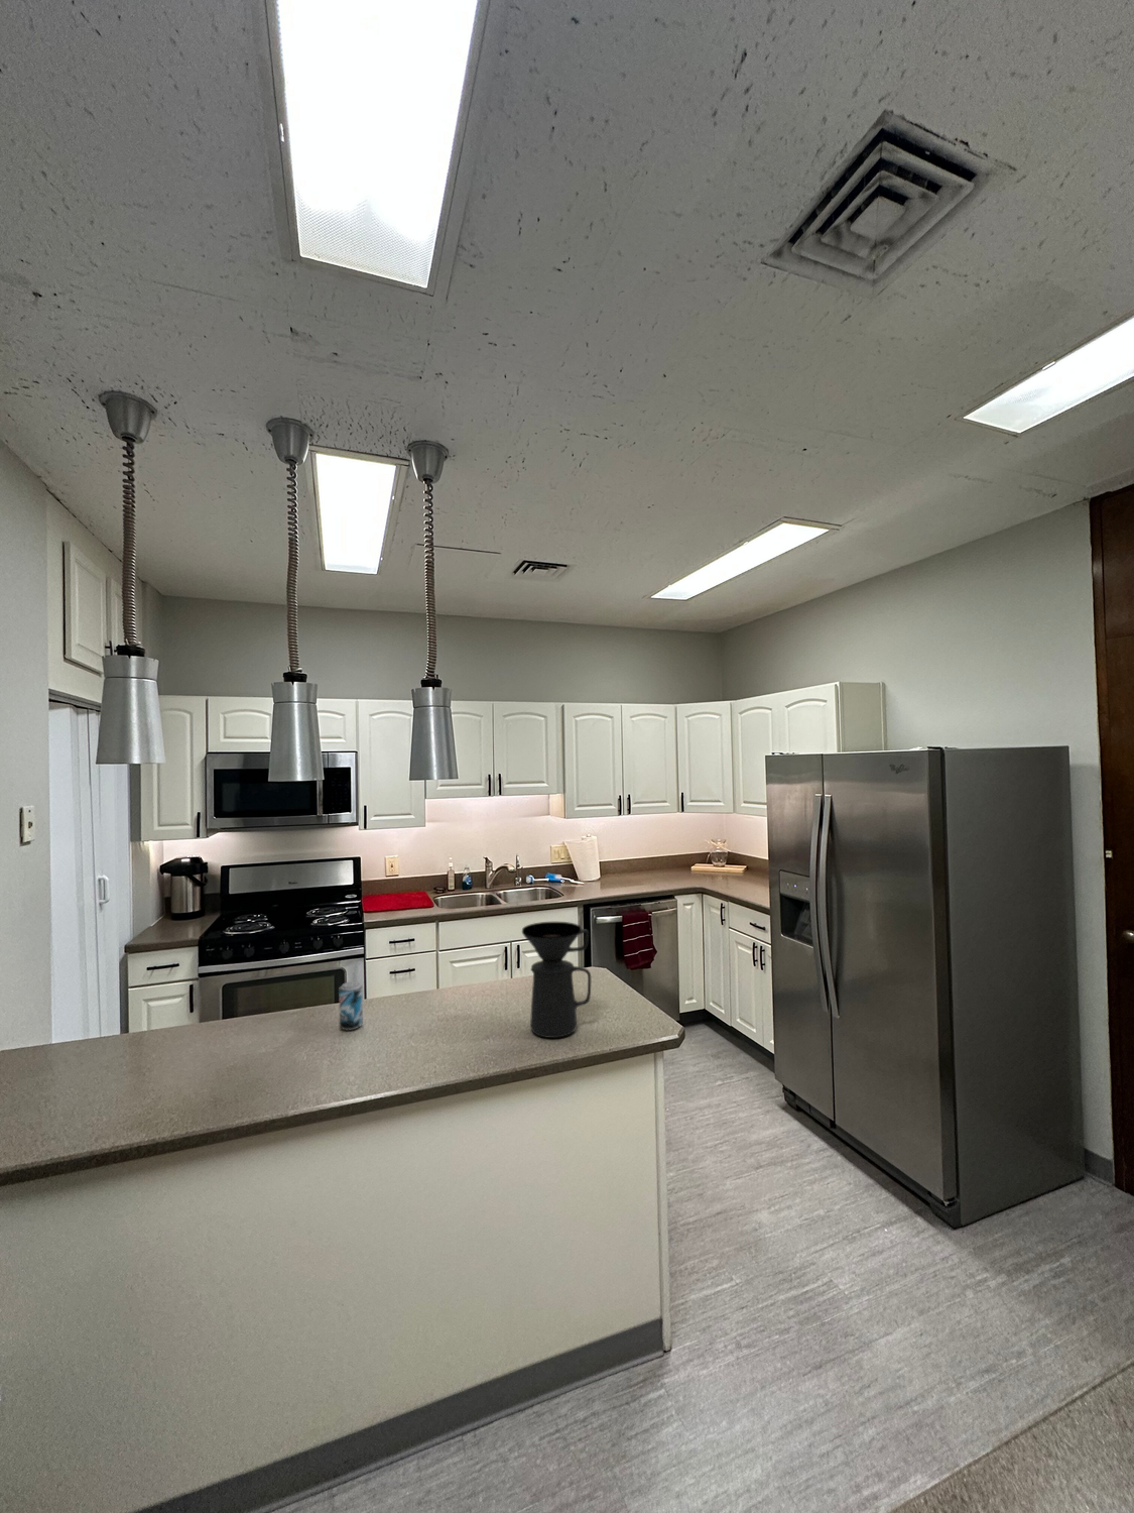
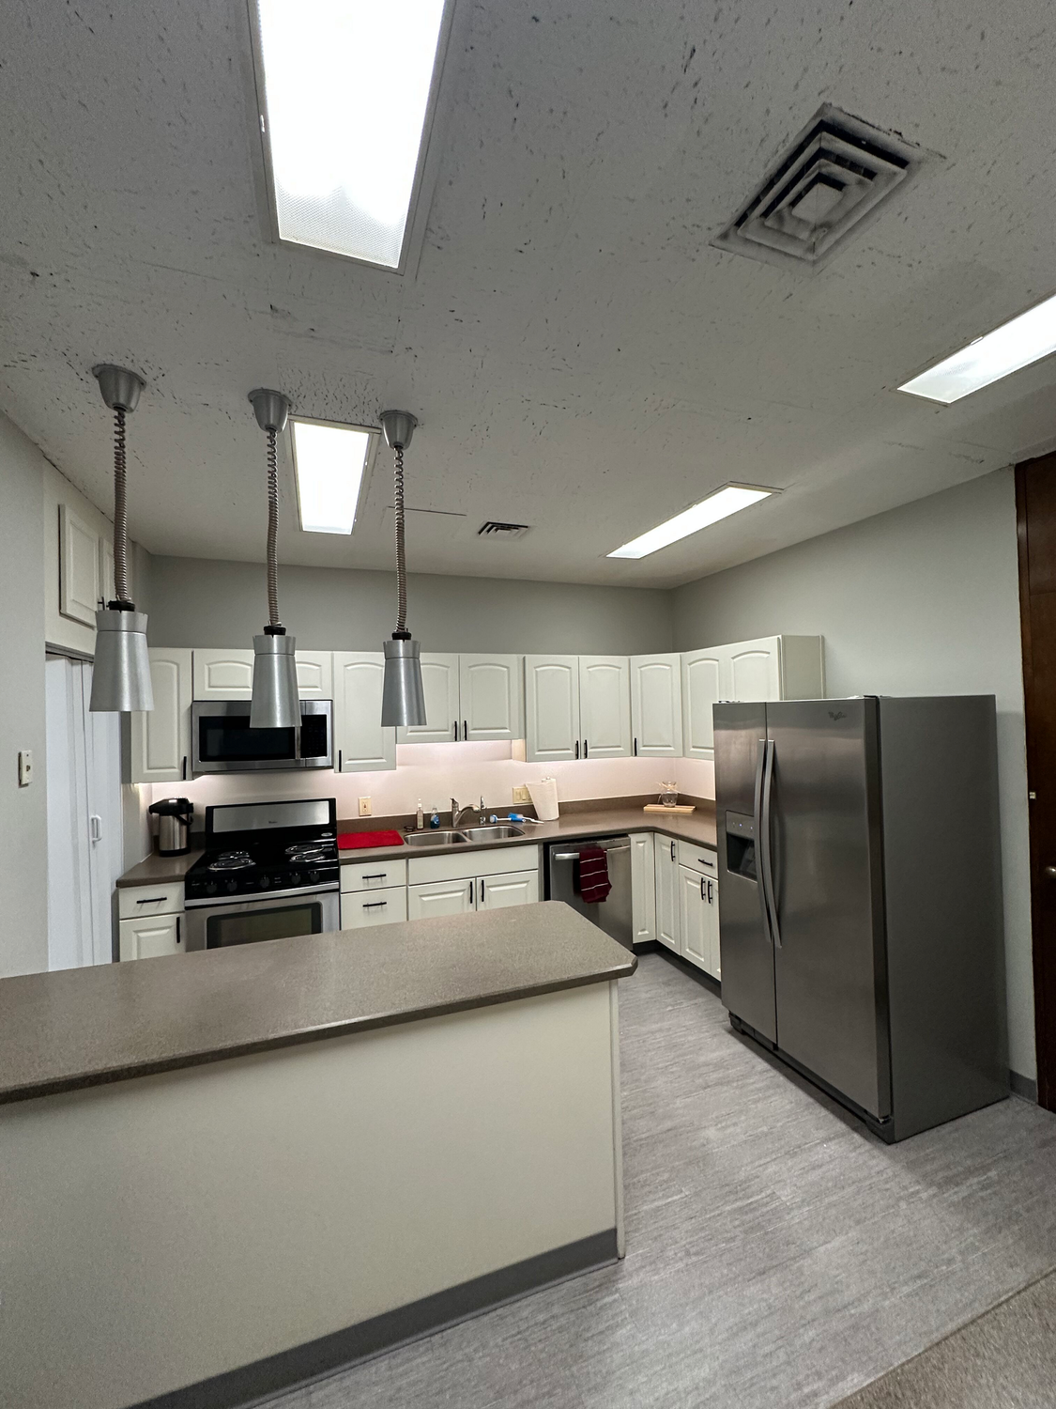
- coffee maker (553, 978)
- beer can (350, 1004)
